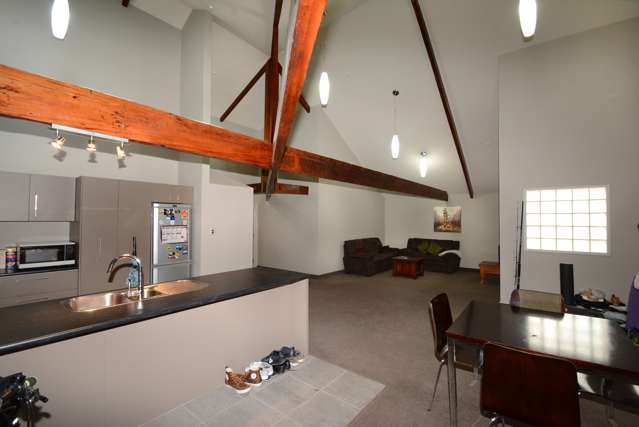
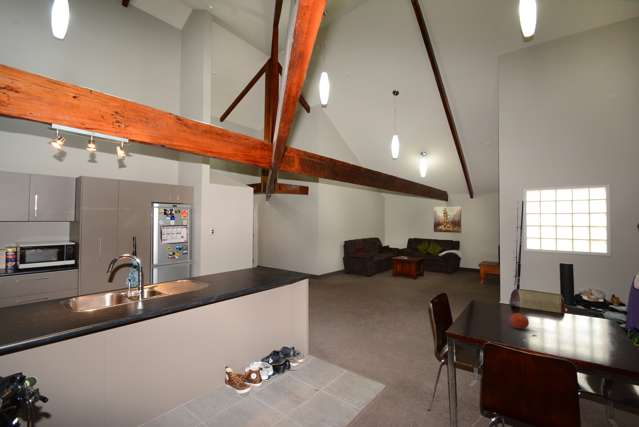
+ fruit (519, 320)
